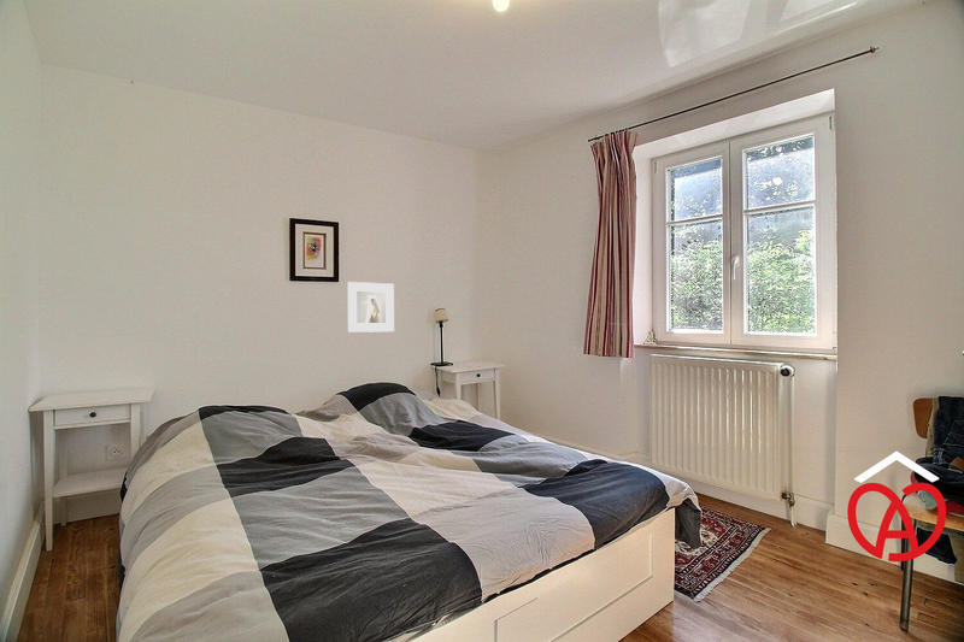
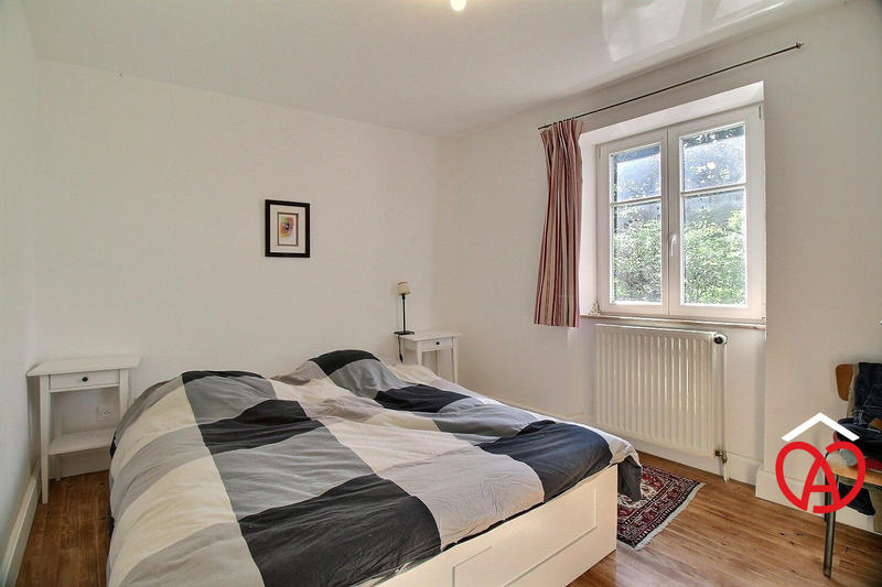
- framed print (371, 307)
